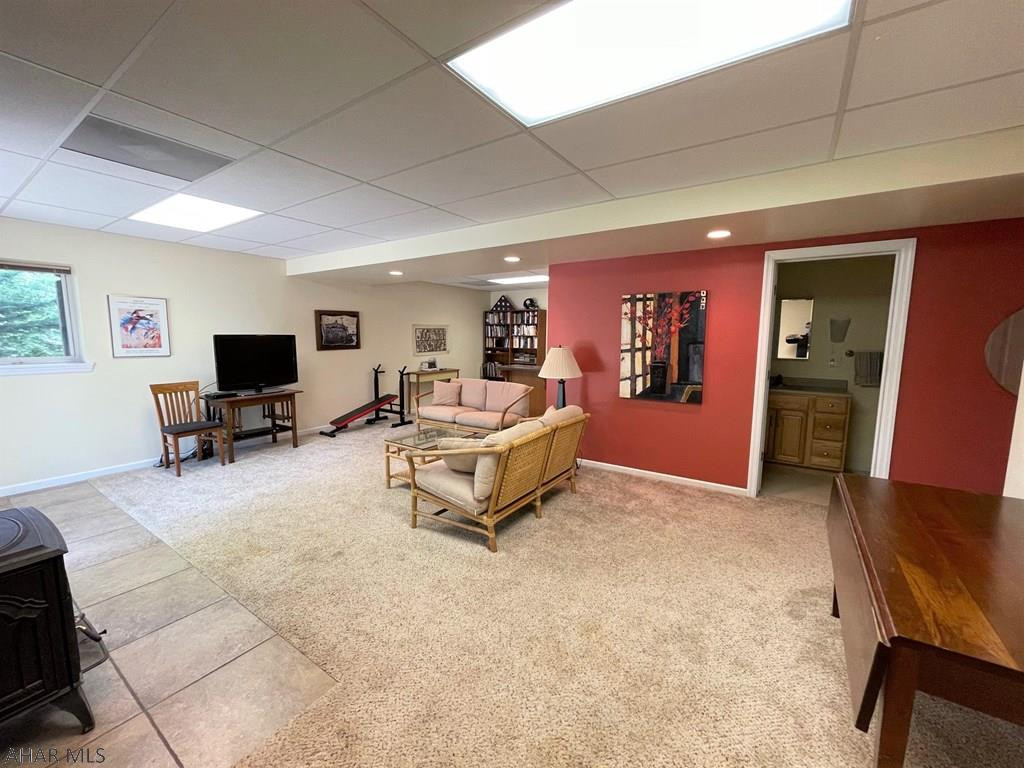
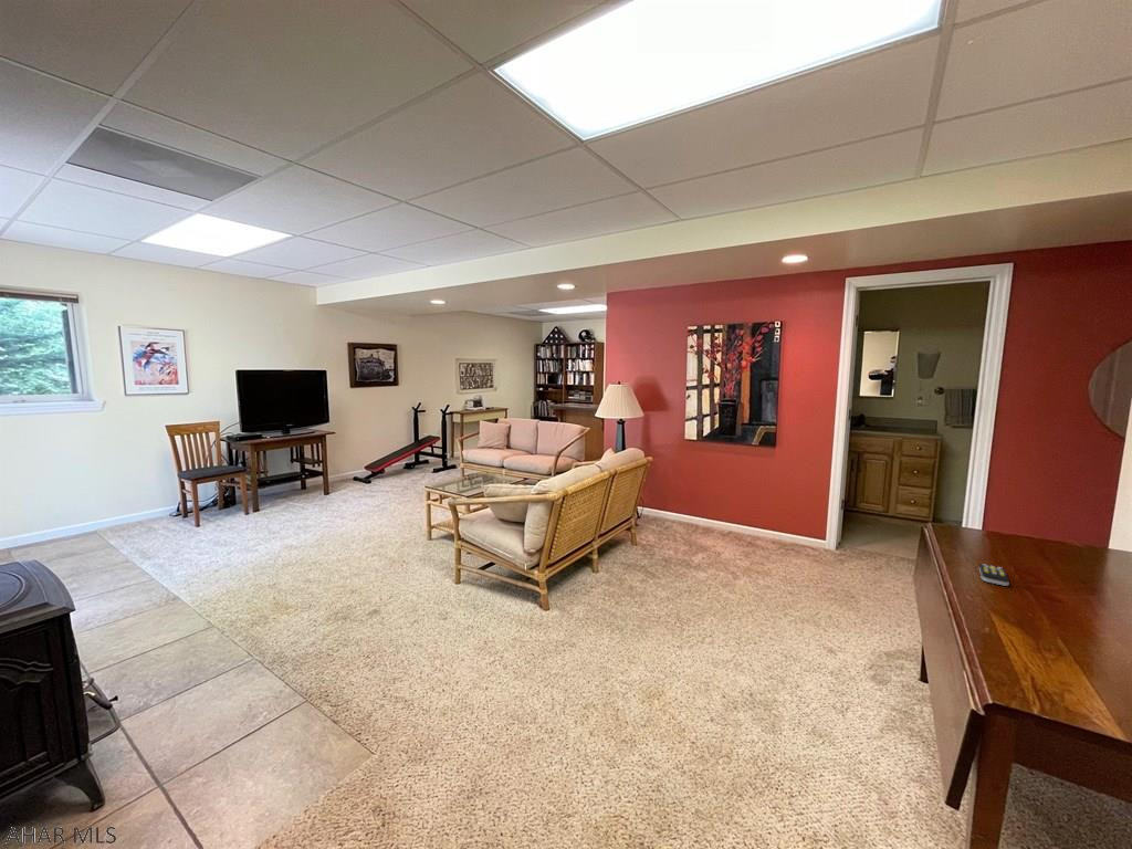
+ remote control (993, 574)
